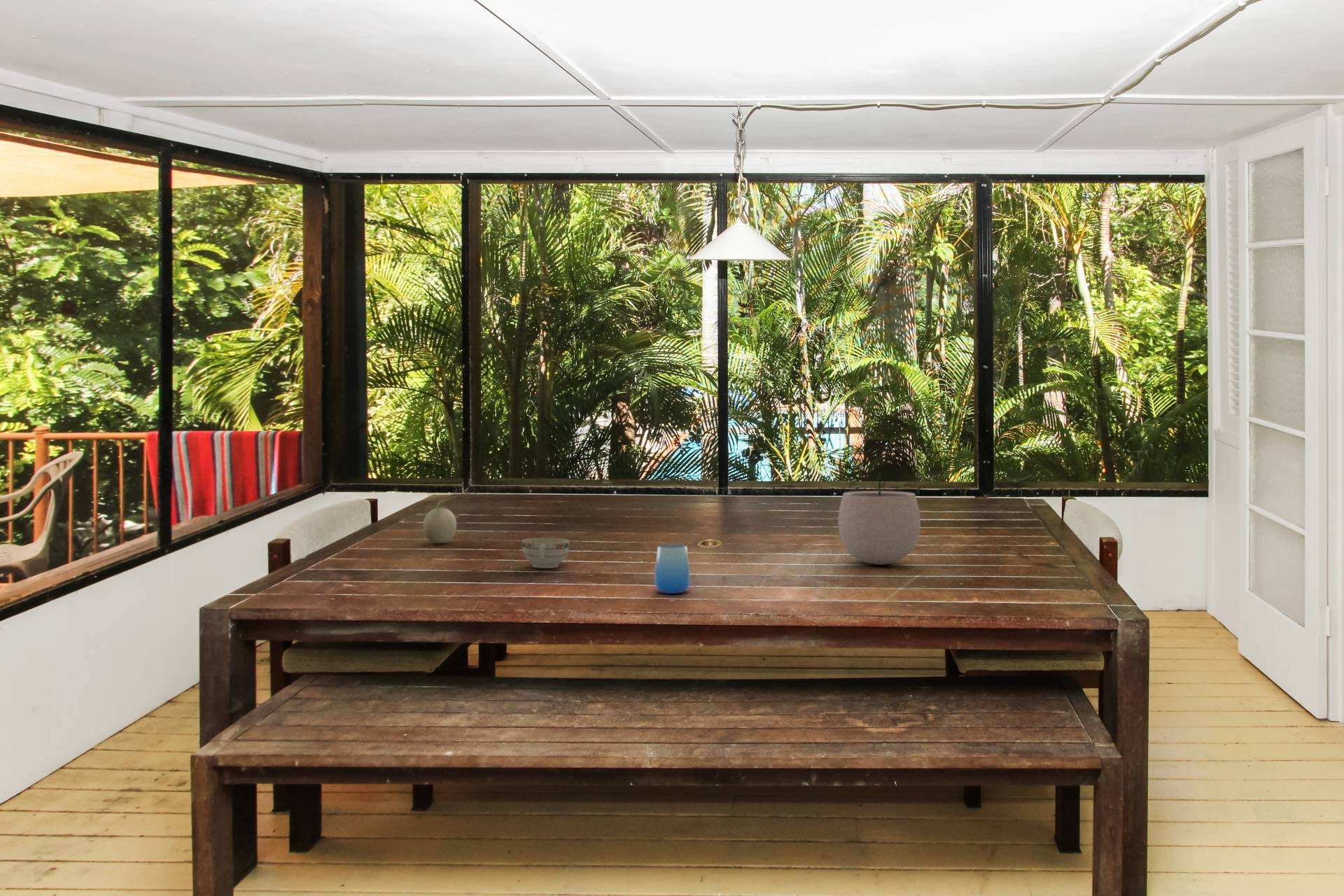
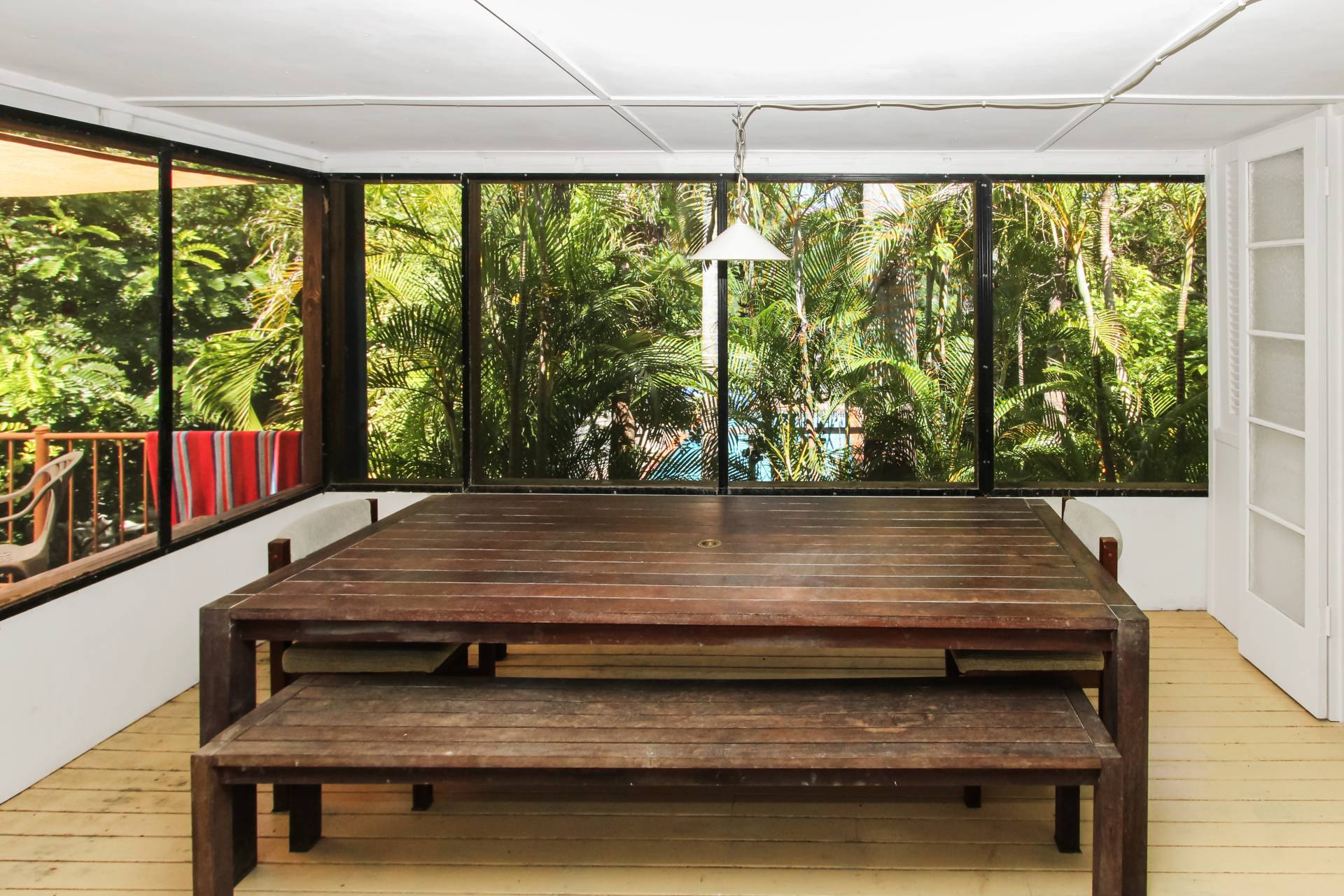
- teacup (545, 554)
- fruit (440, 520)
- plant pot (878, 512)
- cup (672, 568)
